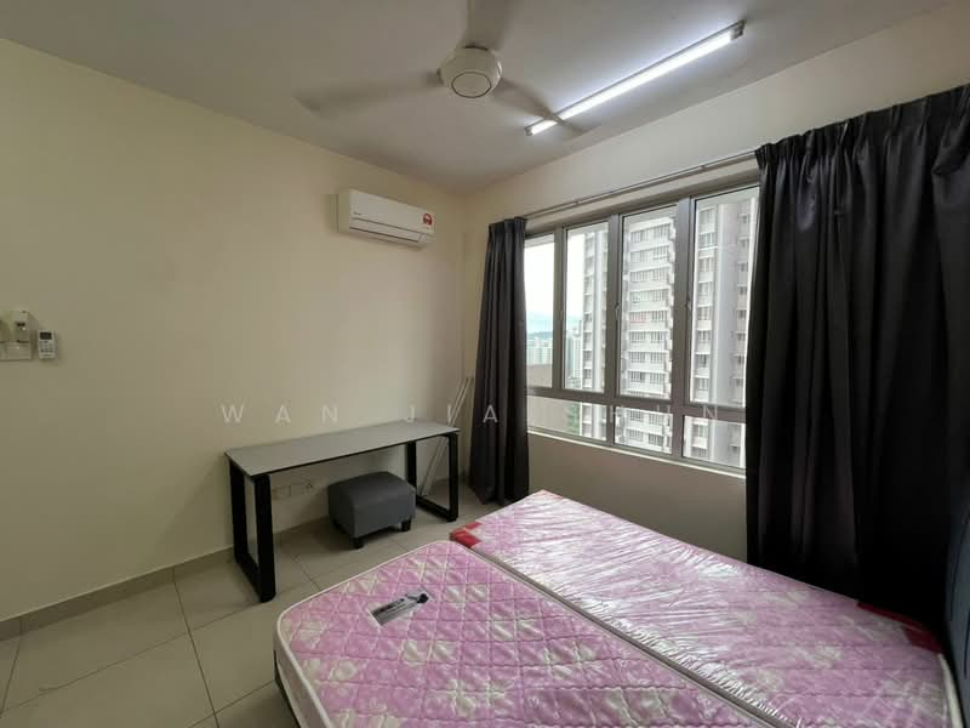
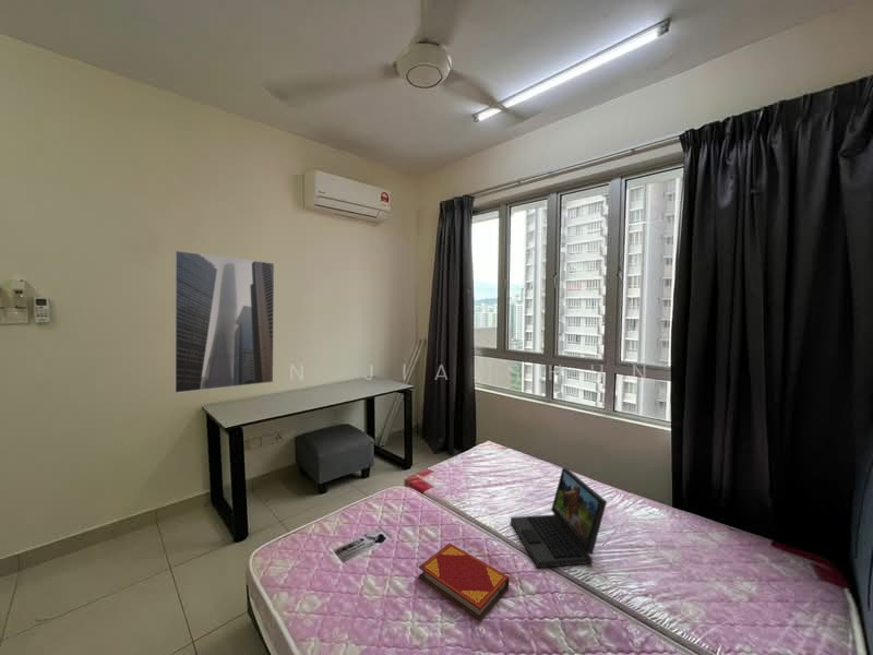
+ hardback book (463, 576)
+ laptop (554, 511)
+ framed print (228, 322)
